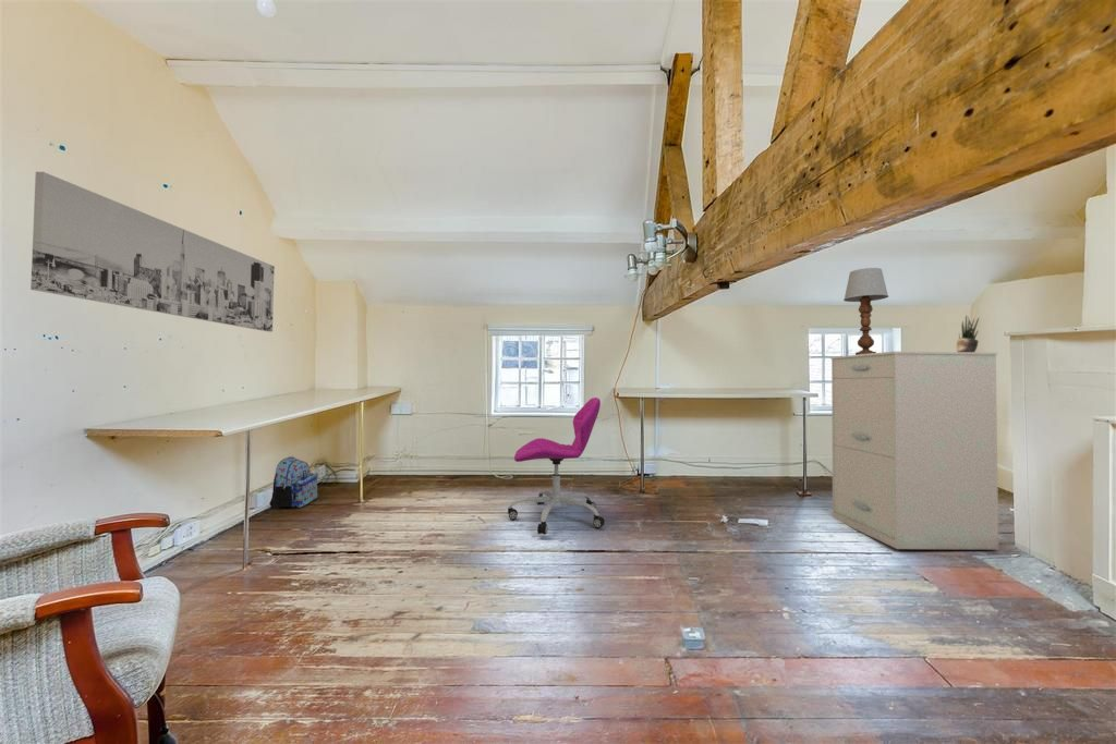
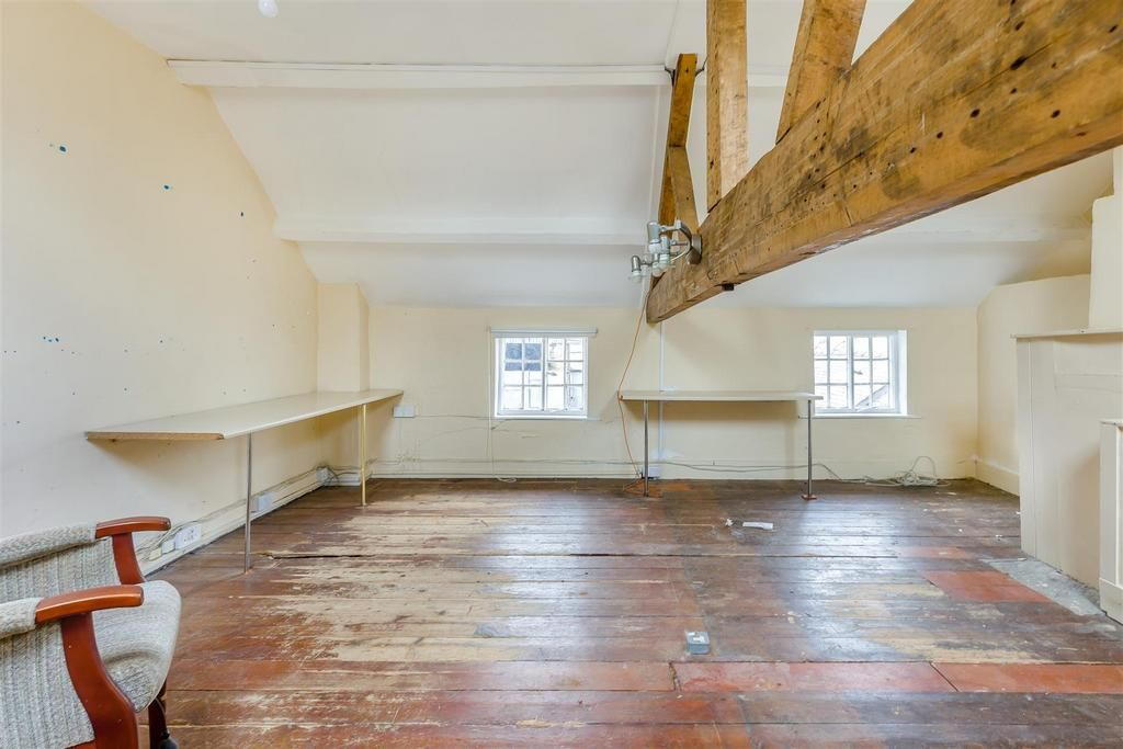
- wall art (187, 275)
- table lamp (865, 313)
- backpack (295, 479)
- potted plant (969, 333)
- office chair (555, 456)
- filing cabinet (905, 442)
